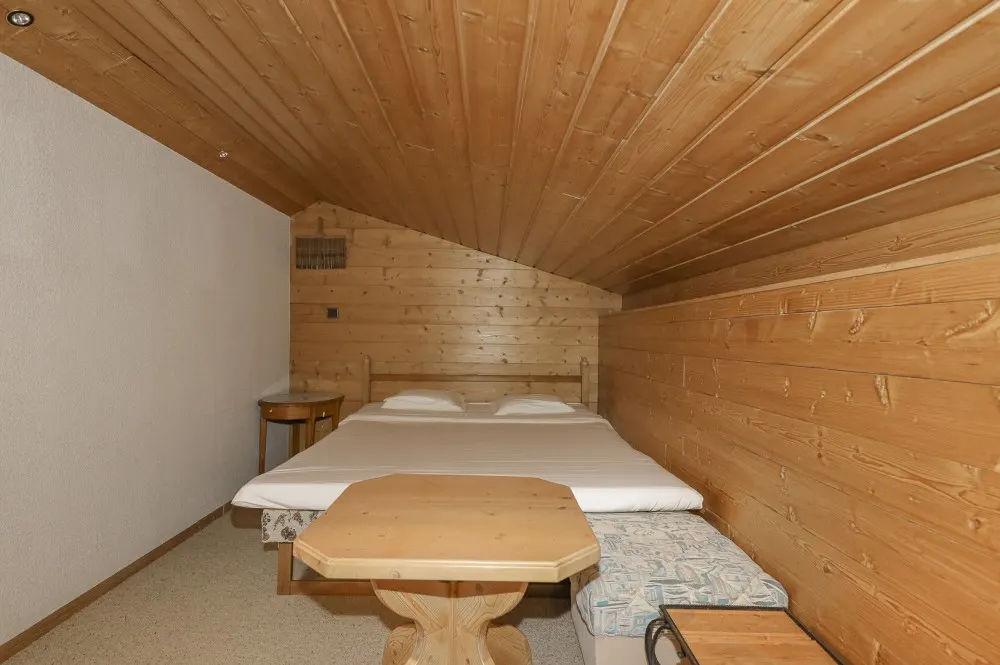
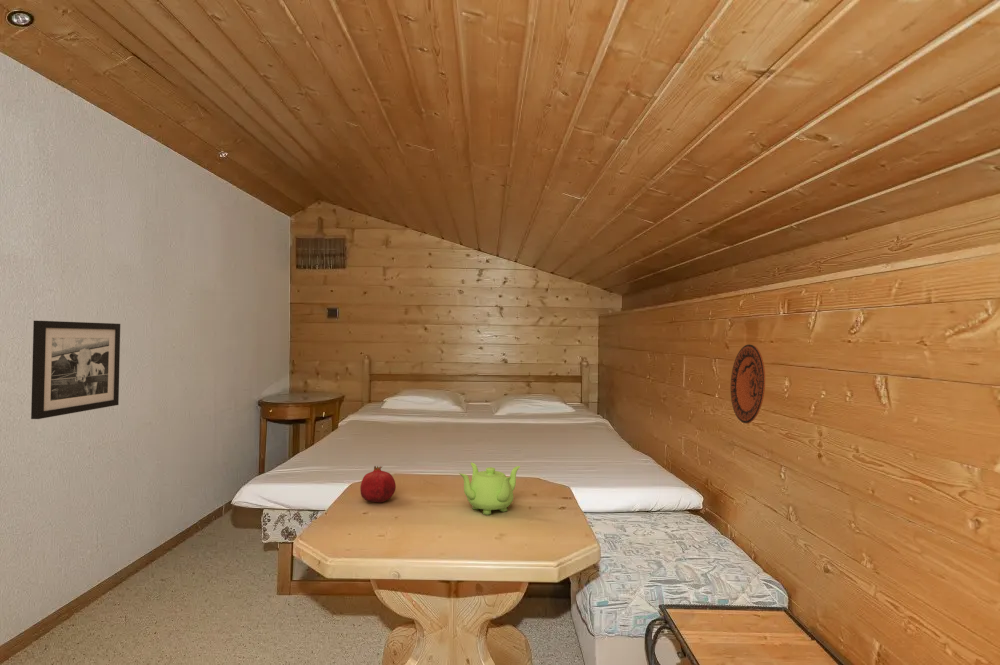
+ decorative plate (748, 383)
+ picture frame (80, 366)
+ fruit (377, 483)
+ teapot (490, 488)
